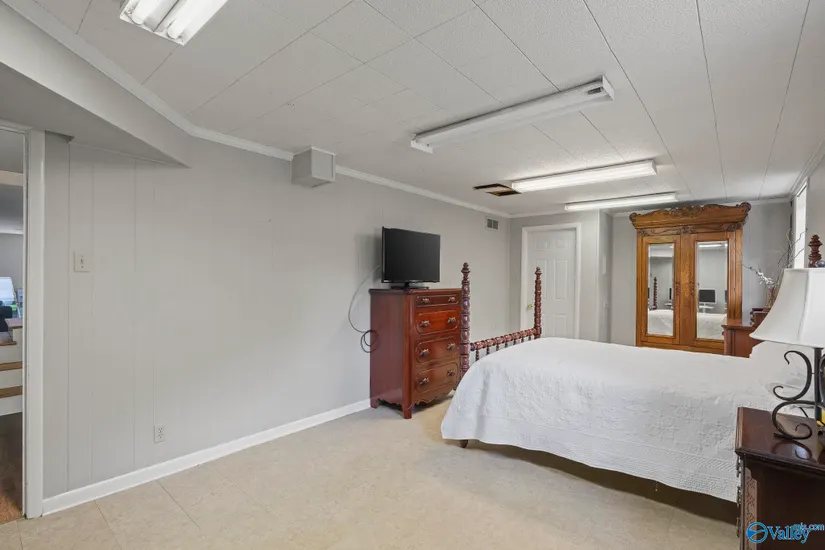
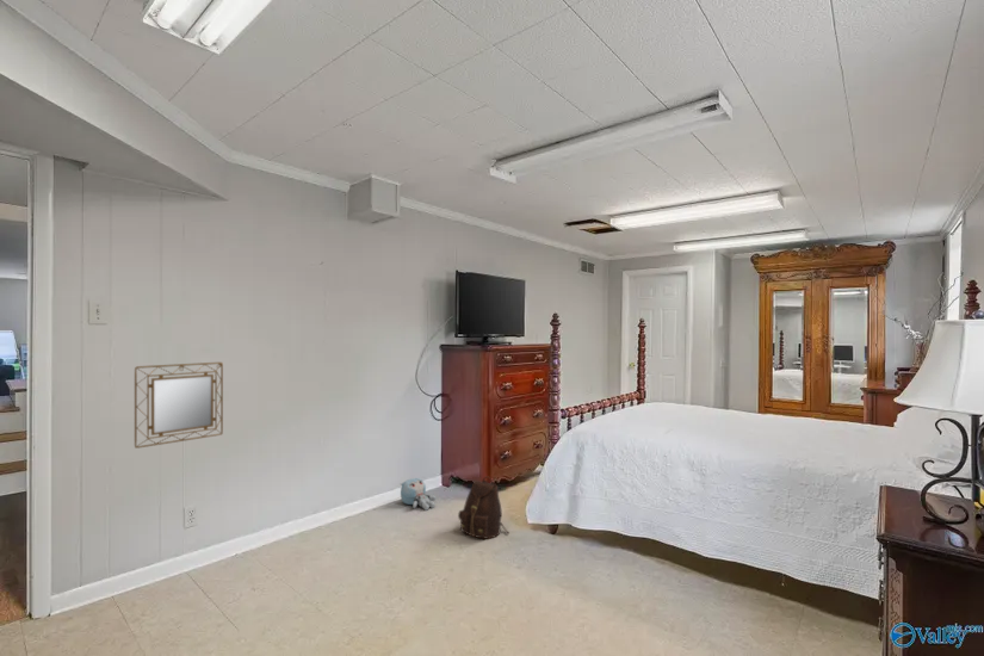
+ backpack (482, 505)
+ plush toy (417, 493)
+ home mirror (181, 402)
